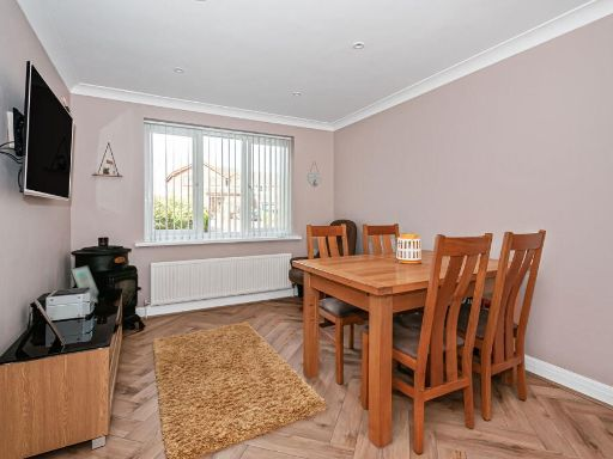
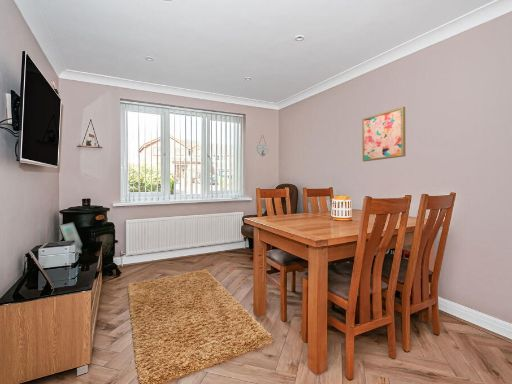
+ wall art (382, 136)
